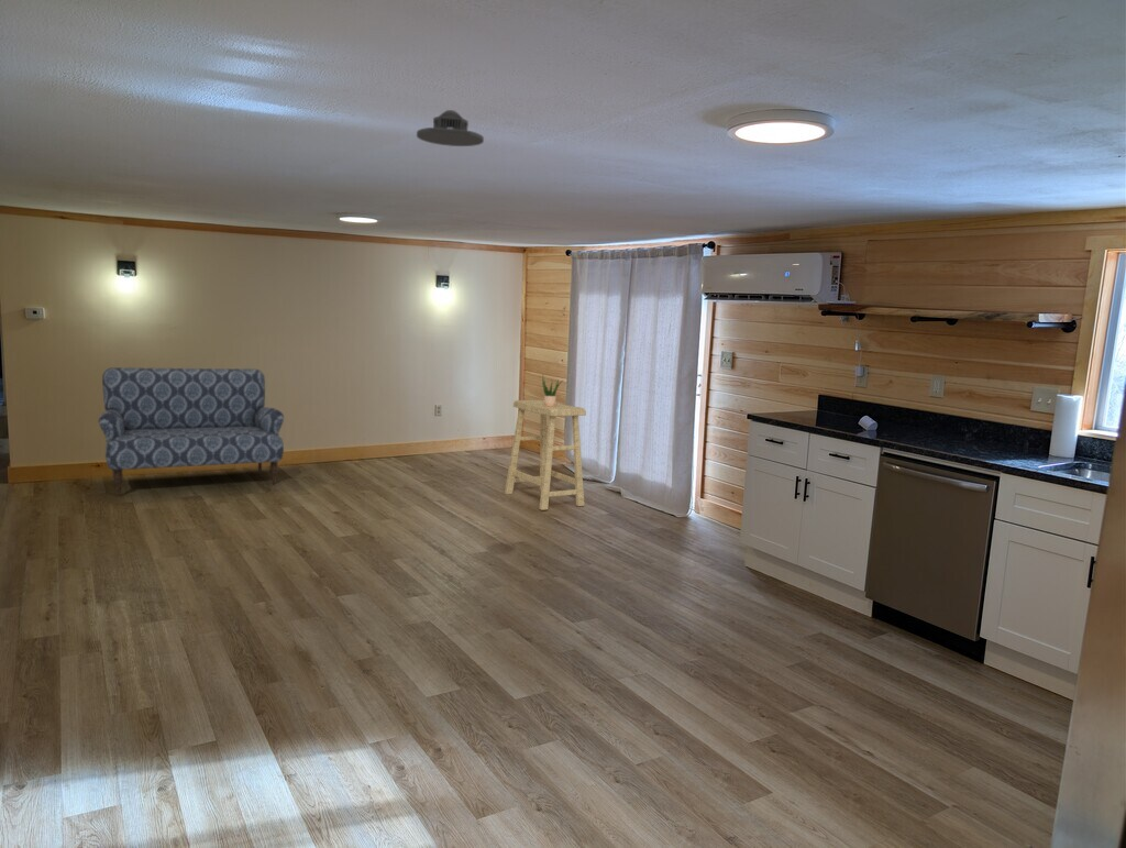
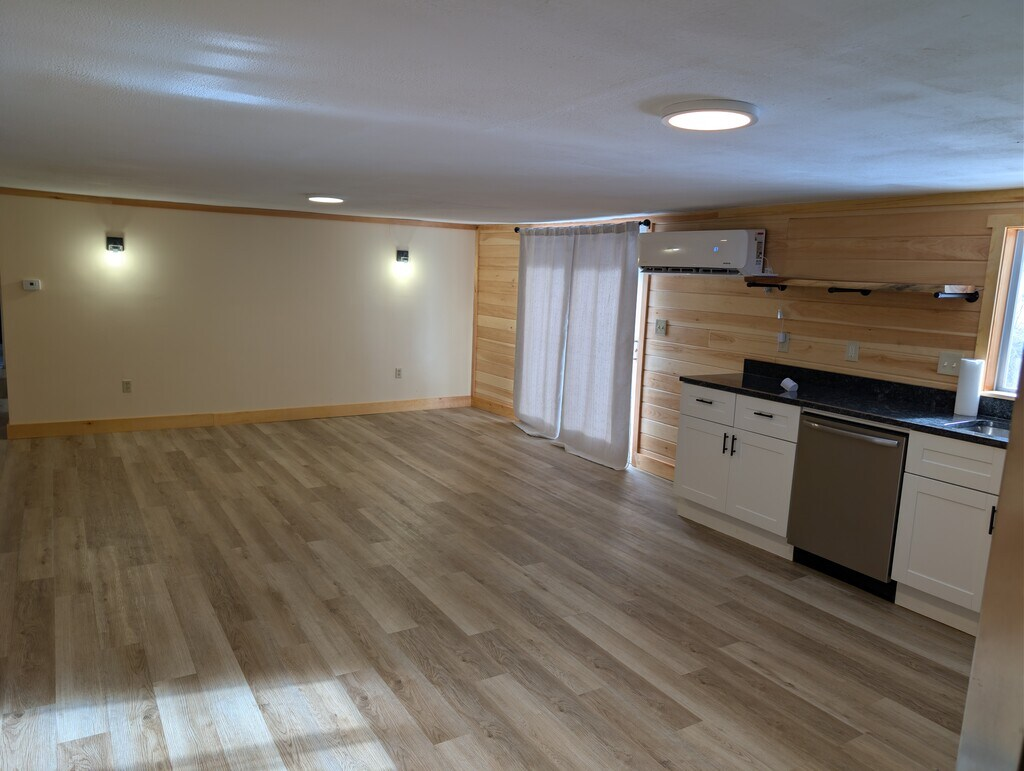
- stool (545, 452)
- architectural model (450, 123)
- potted plant (550, 389)
- sofa (194, 427)
